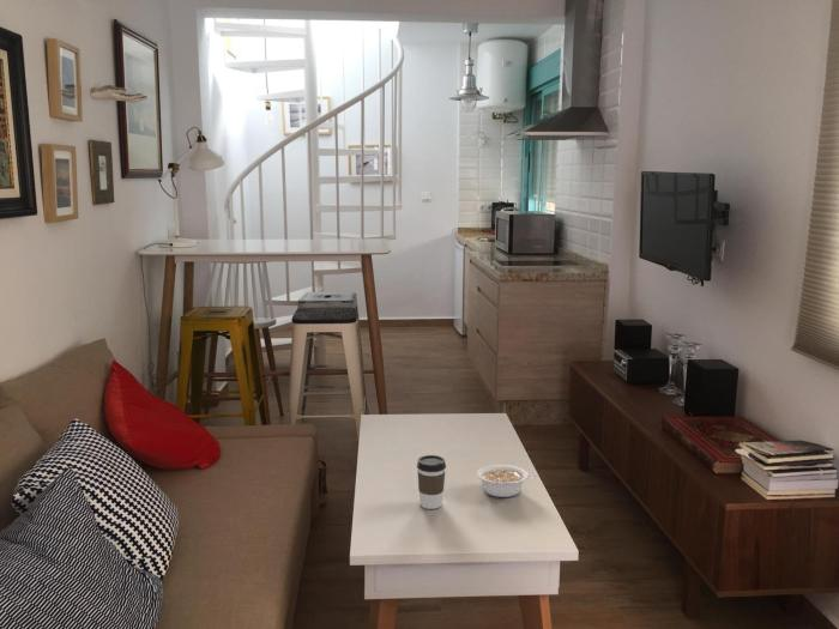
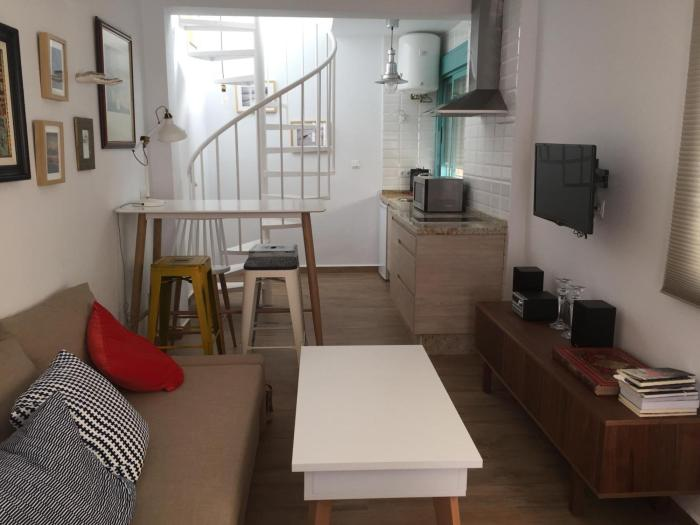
- legume (503, 479)
- coffee cup (430, 482)
